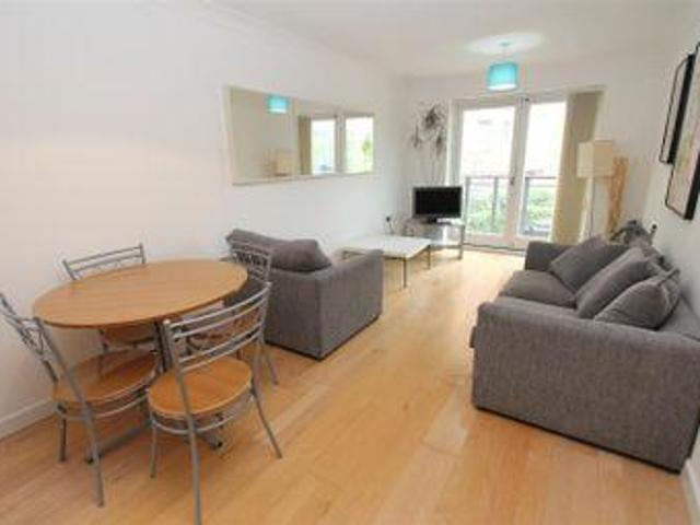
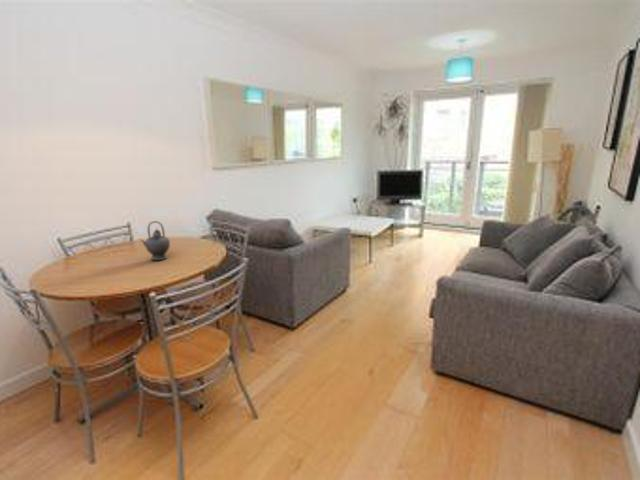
+ teapot (154, 240)
